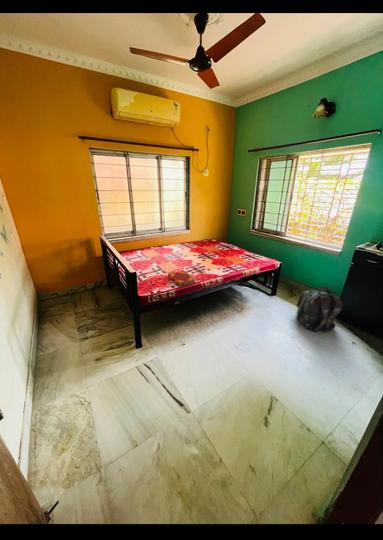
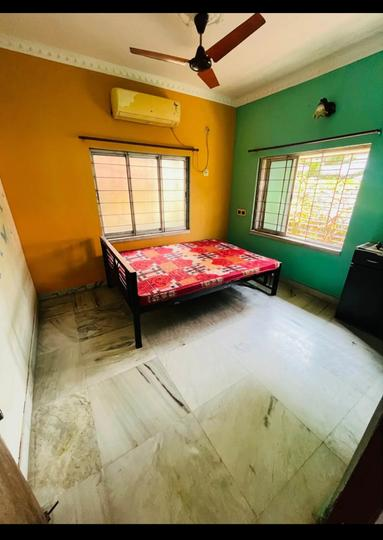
- backpack (318, 305)
- hardback book (181, 278)
